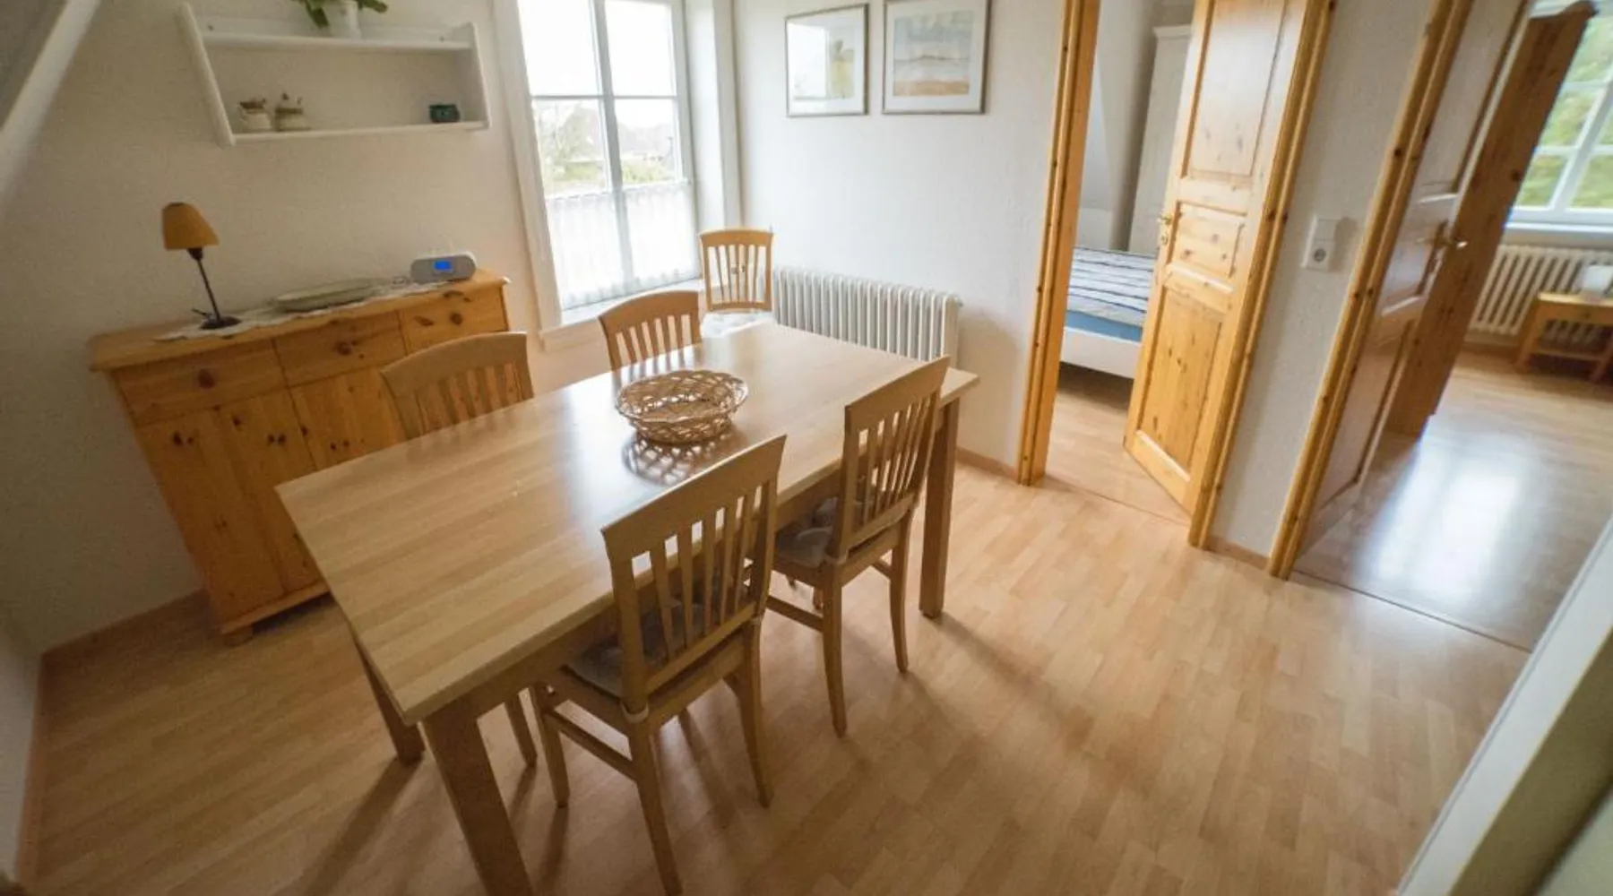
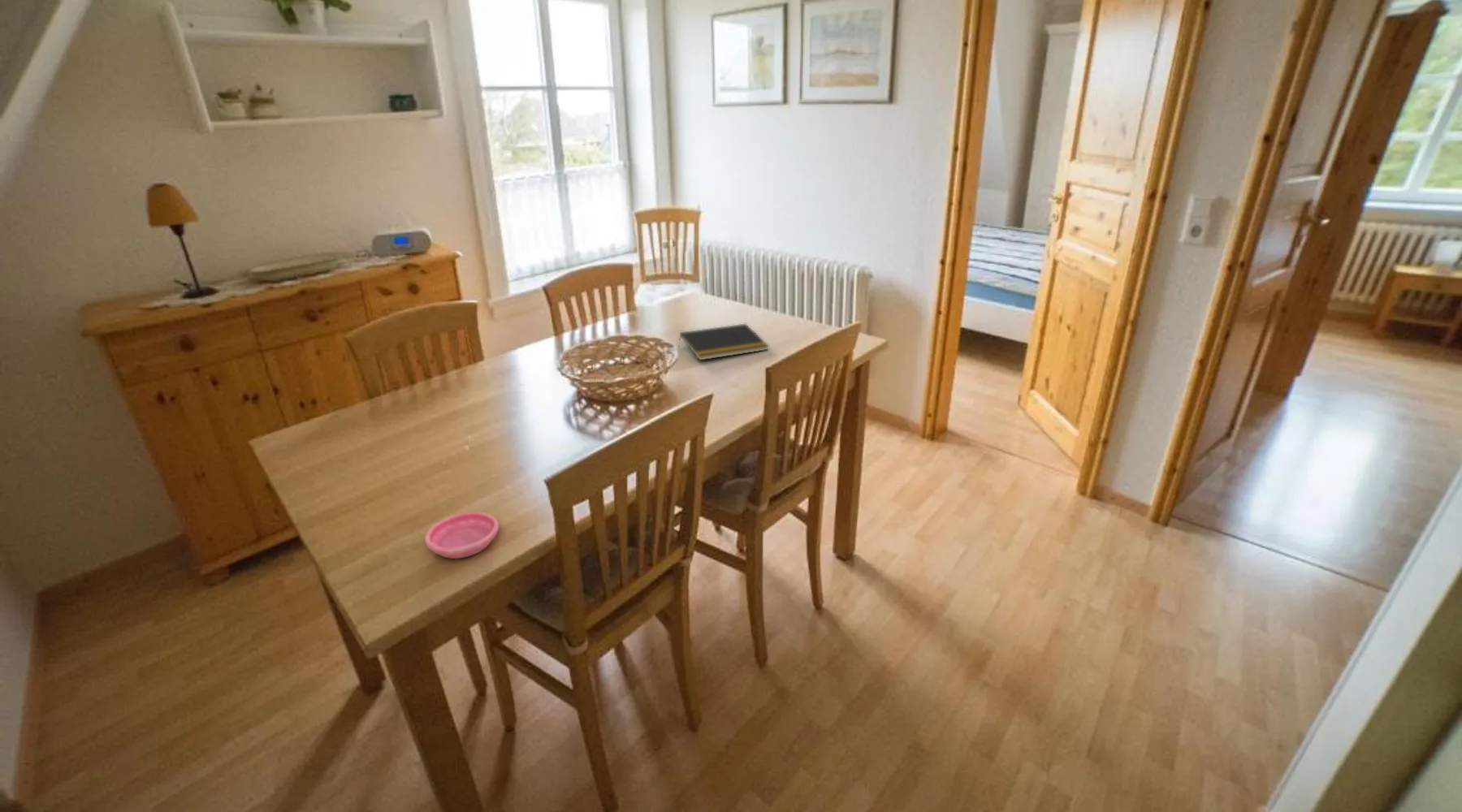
+ notepad (724, 340)
+ saucer (463, 536)
